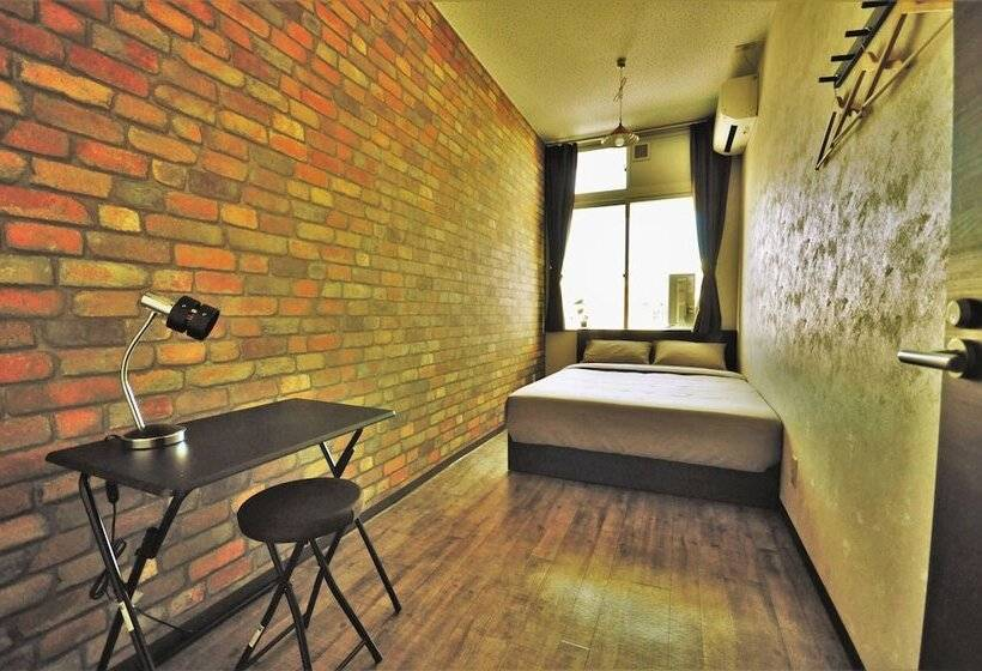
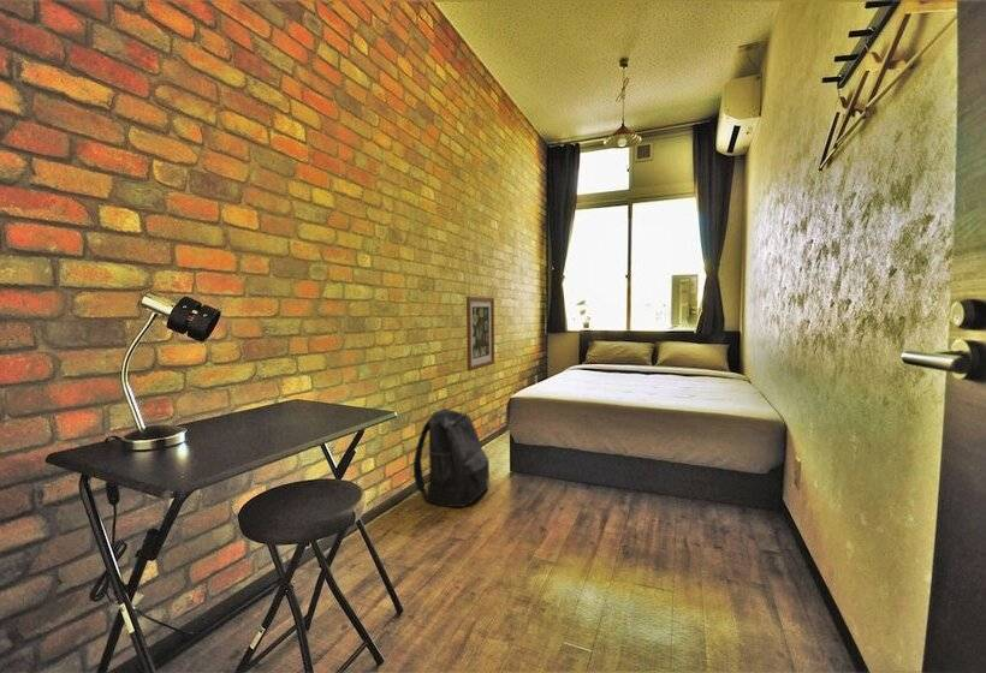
+ wall art (481, 332)
+ backpack (453, 452)
